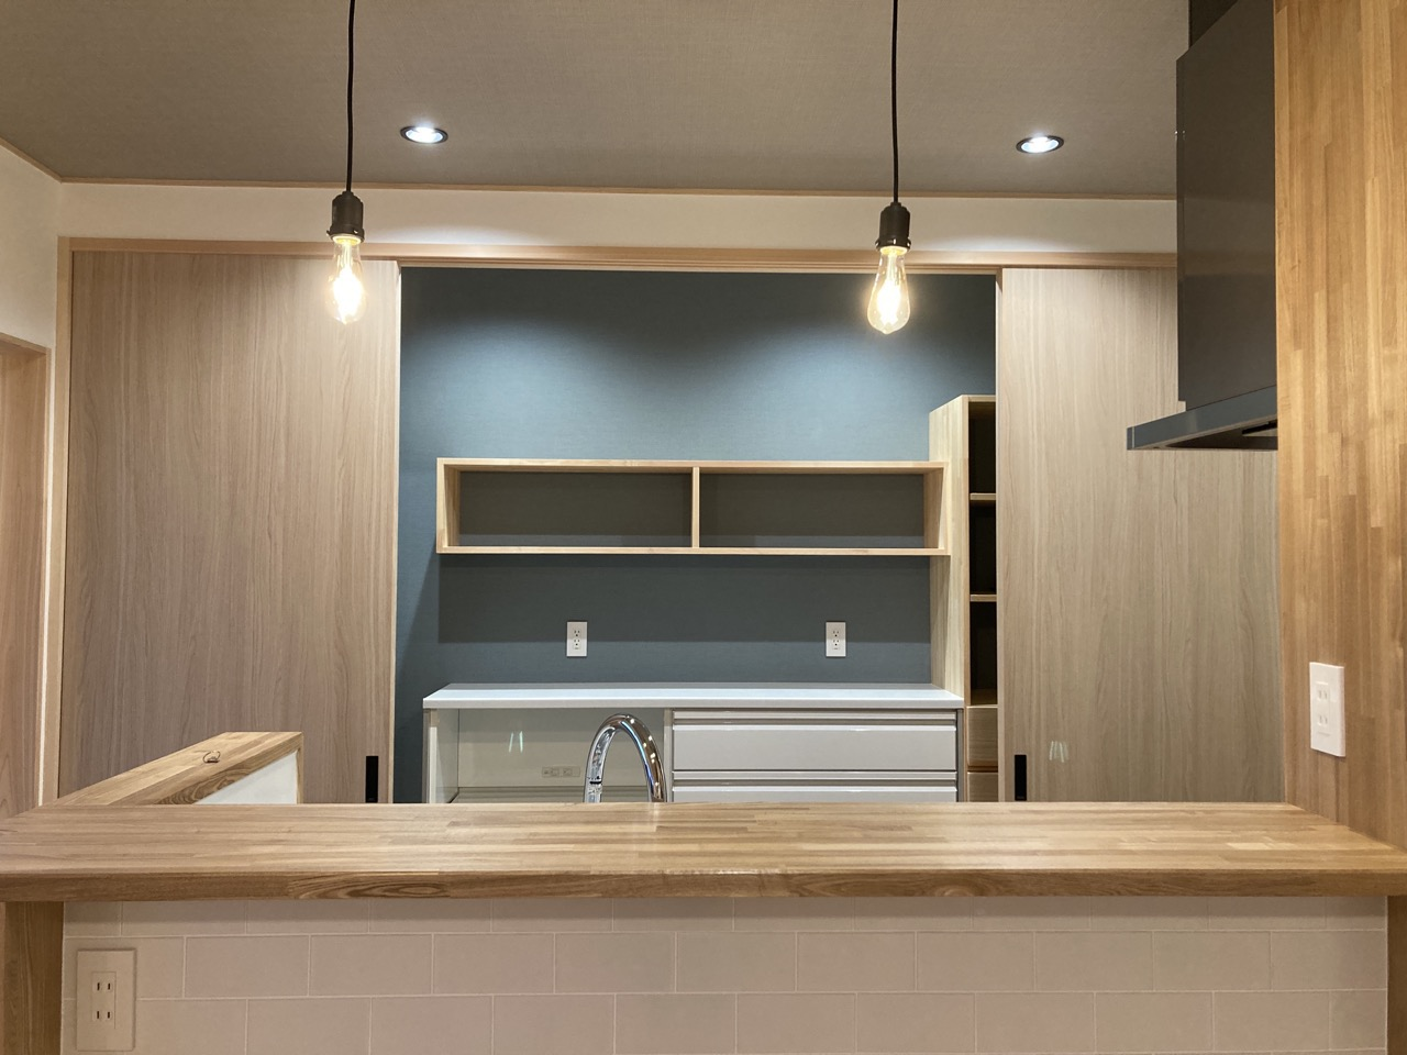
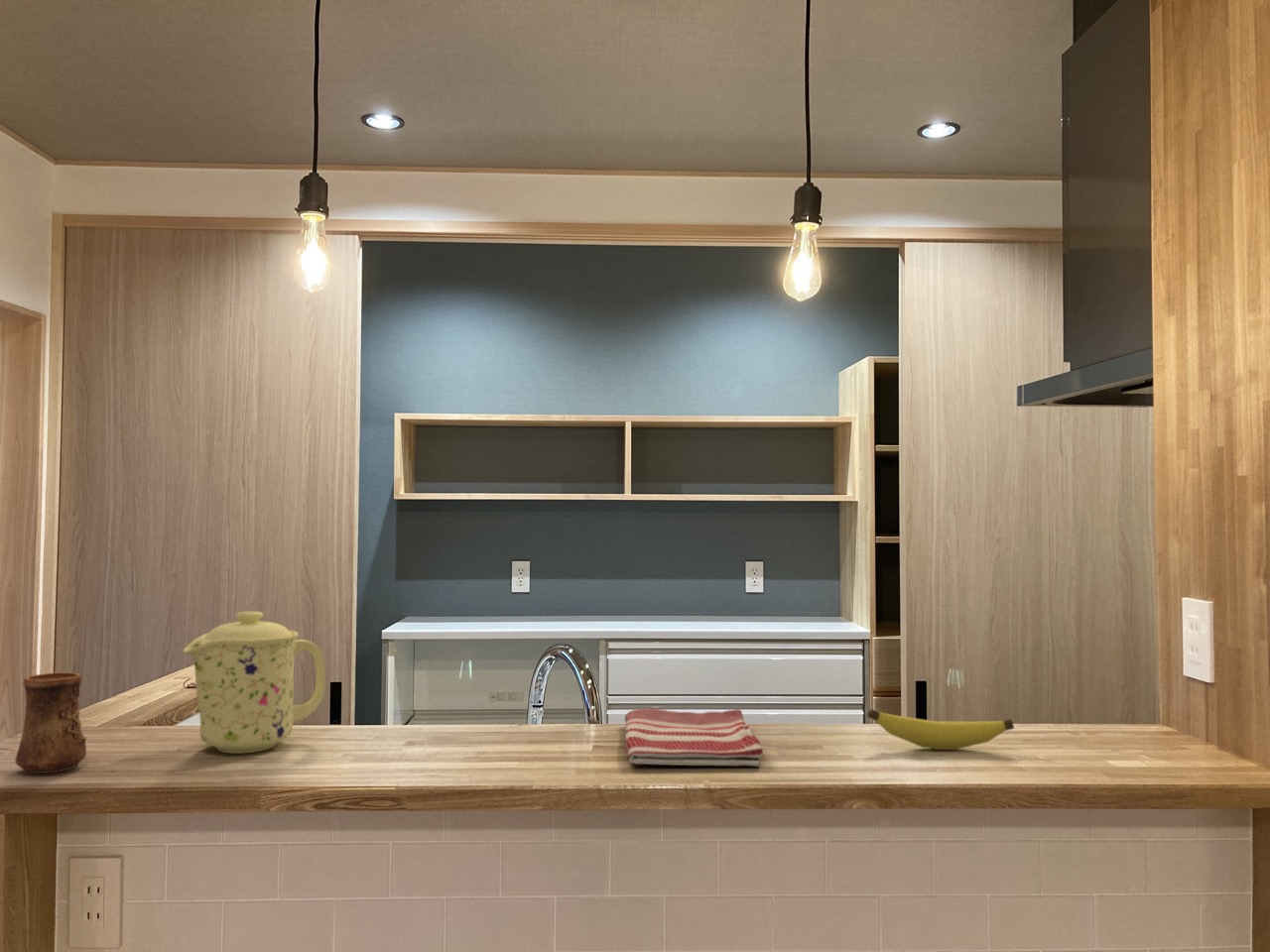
+ mug (255, 678)
+ dish towel (689, 734)
+ banana (938, 727)
+ cup (52, 722)
